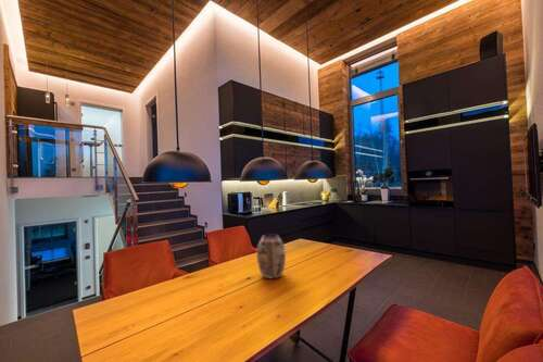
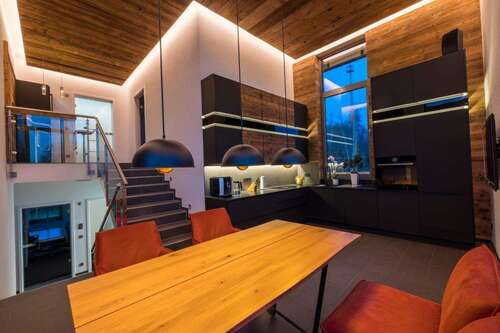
- vase (270, 254)
